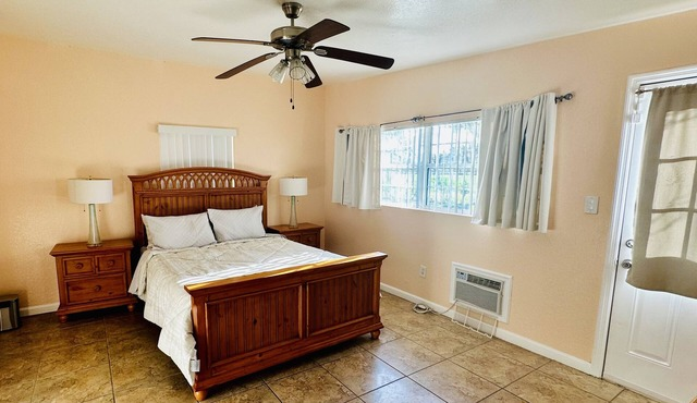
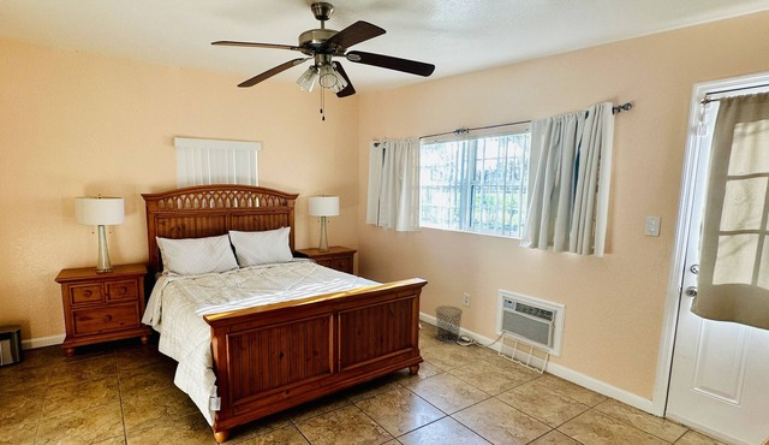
+ waste bin (447, 324)
